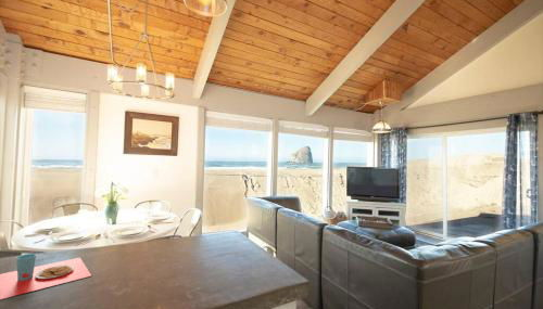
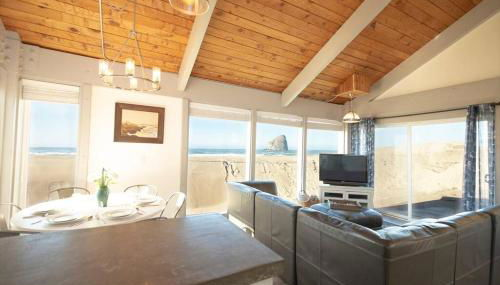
- placemat (47, 265)
